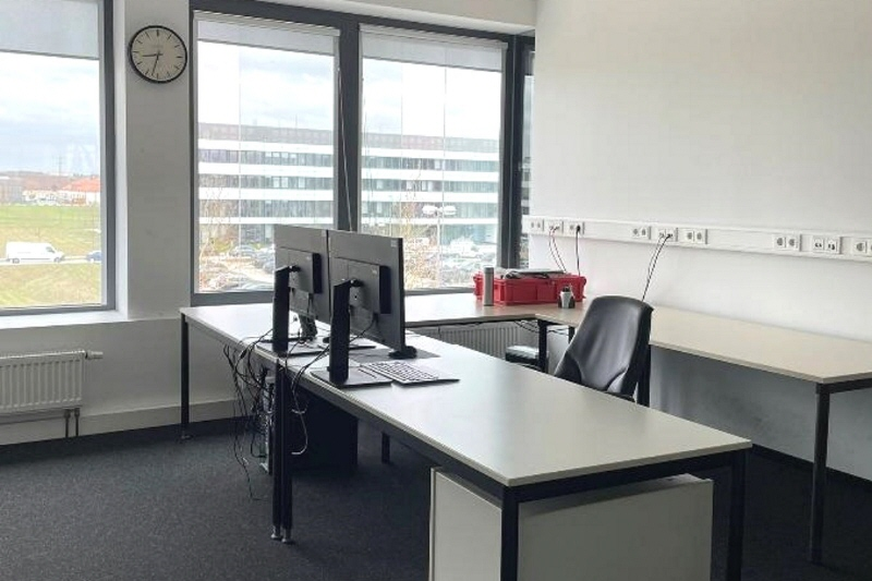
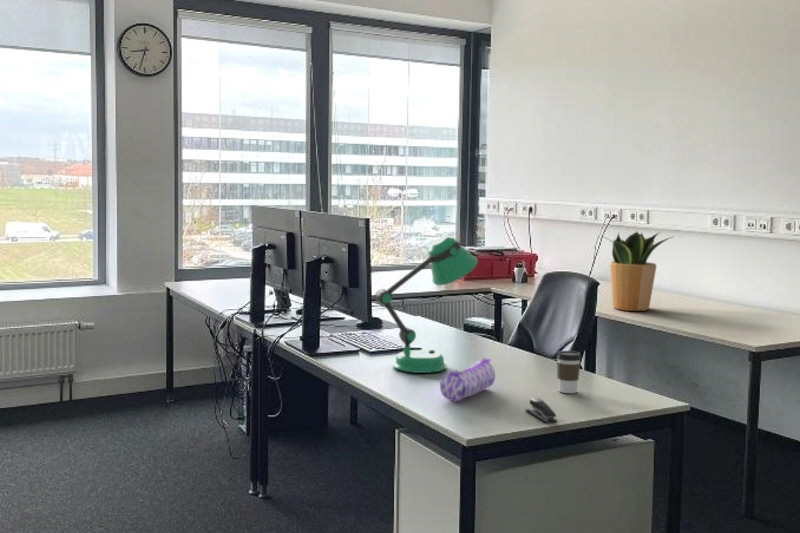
+ potted plant (637, 269)
+ coffee cup (568, 372)
+ desk lamp (435, 284)
+ pencil case (467, 379)
+ stapler (541, 409)
